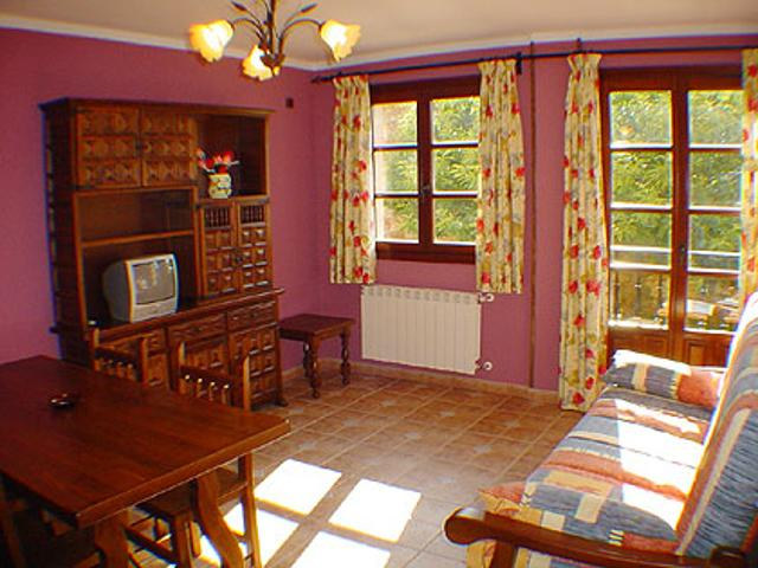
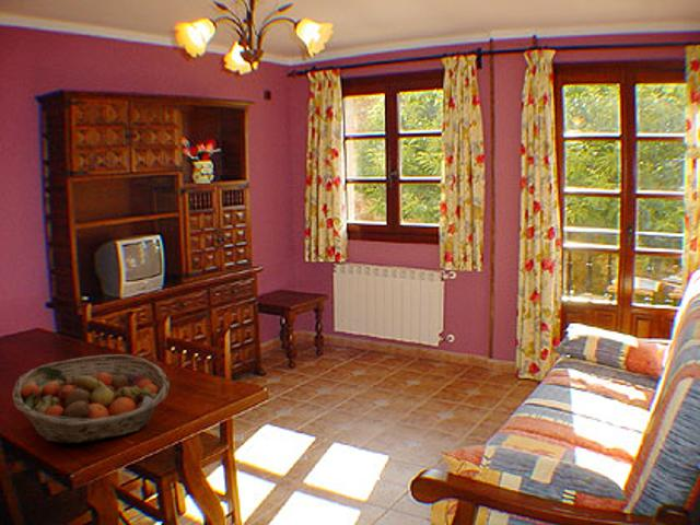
+ fruit basket (94, 396)
